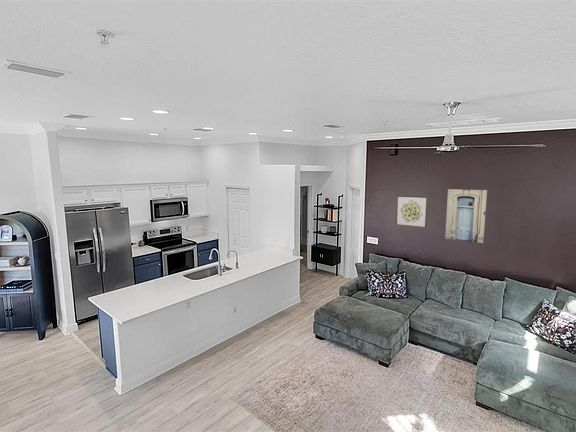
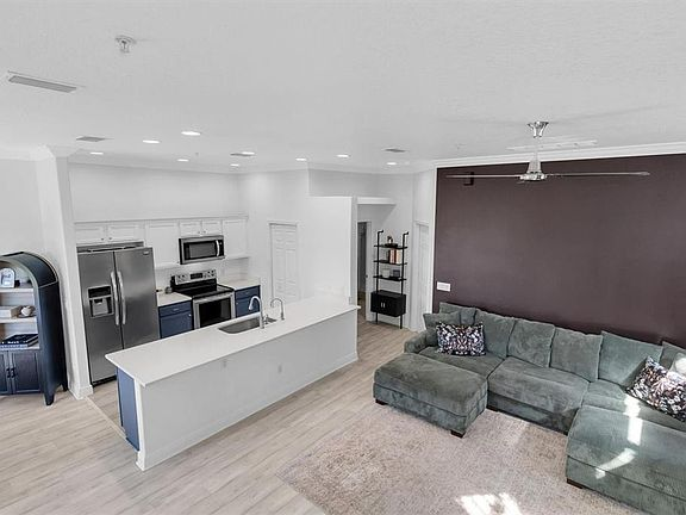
- wall art (465, 215)
- wall art (411, 211)
